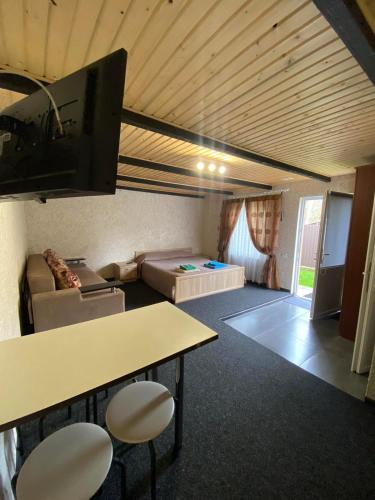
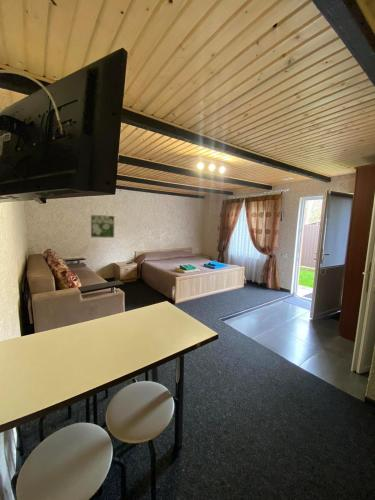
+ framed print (102, 226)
